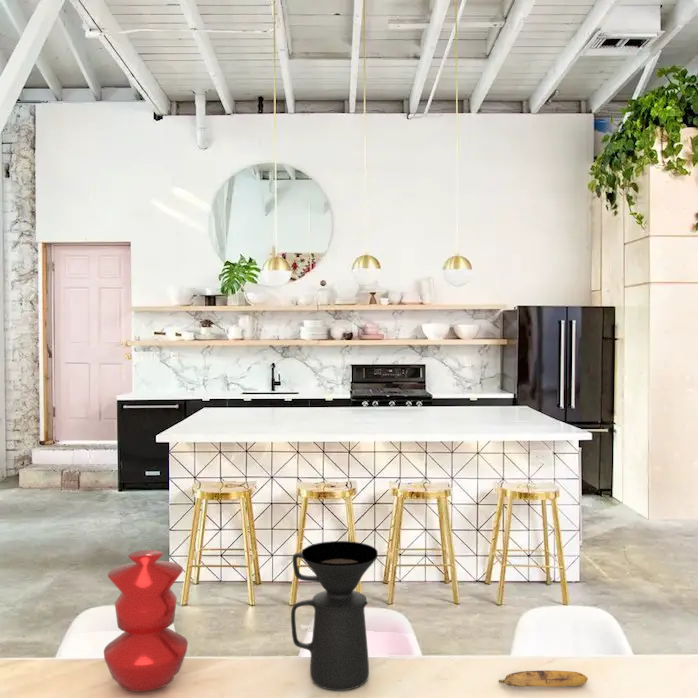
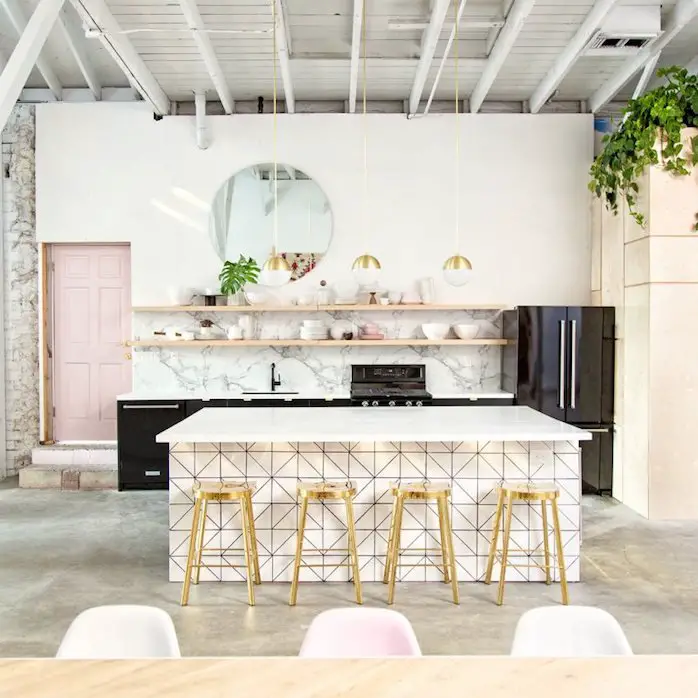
- vase (146, 619)
- coffee maker (339, 614)
- banana (545, 677)
